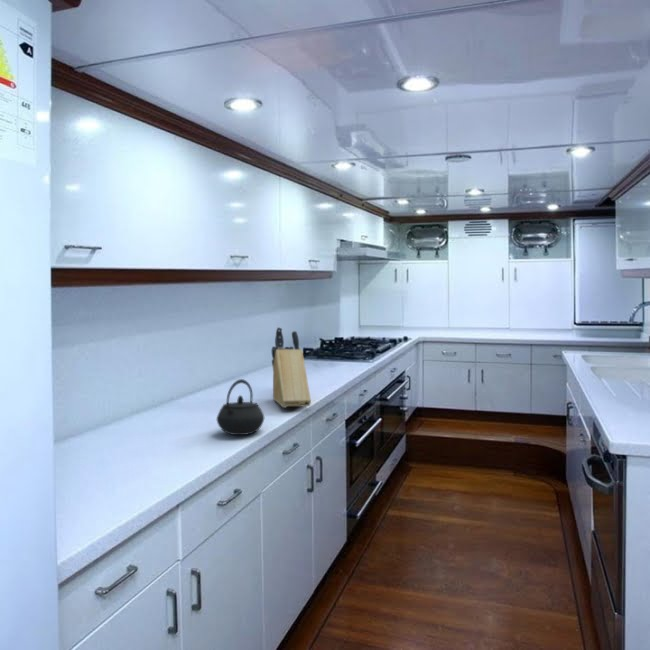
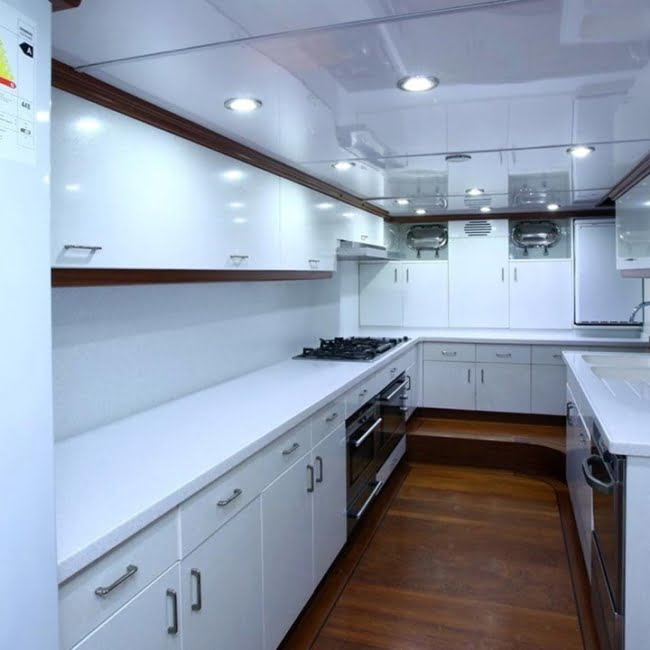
- knife block (289, 365)
- kettle (242, 405)
